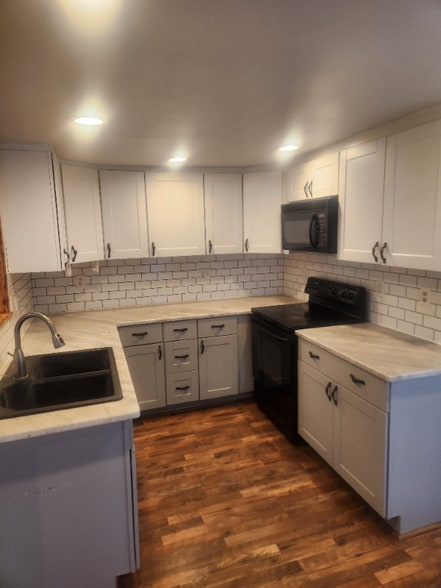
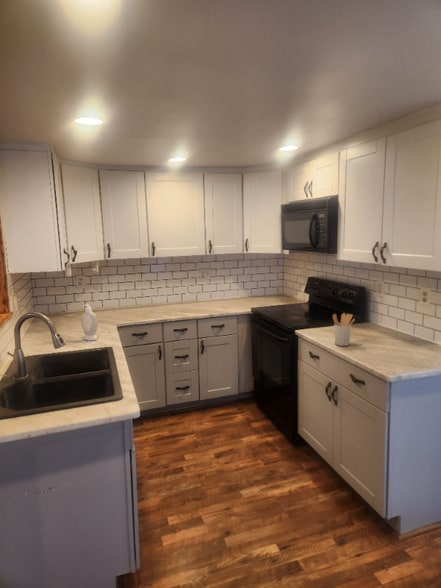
+ utensil holder (343, 328)
+ soap bottle (88, 322)
